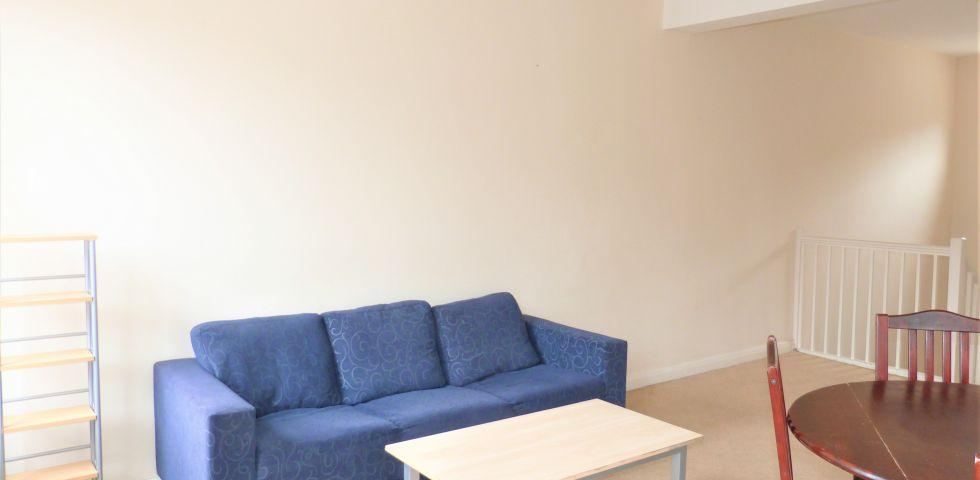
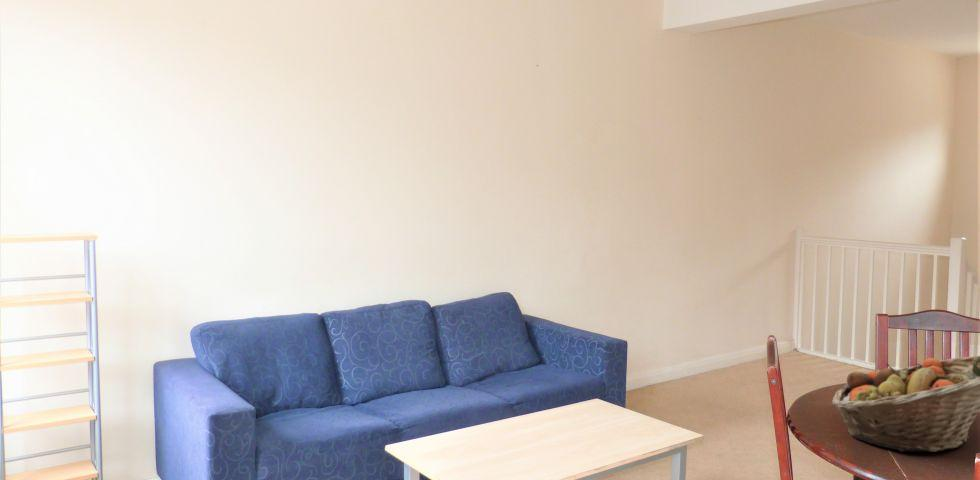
+ fruit basket (915, 396)
